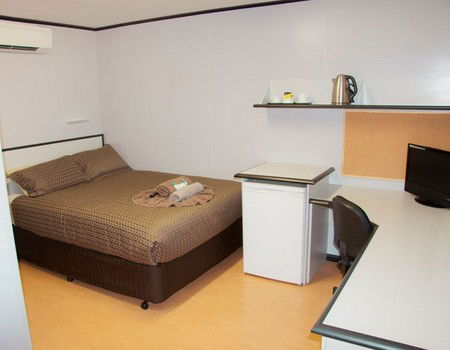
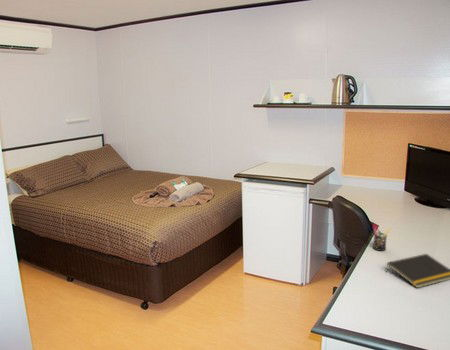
+ pen holder (379, 236)
+ notepad (422, 269)
